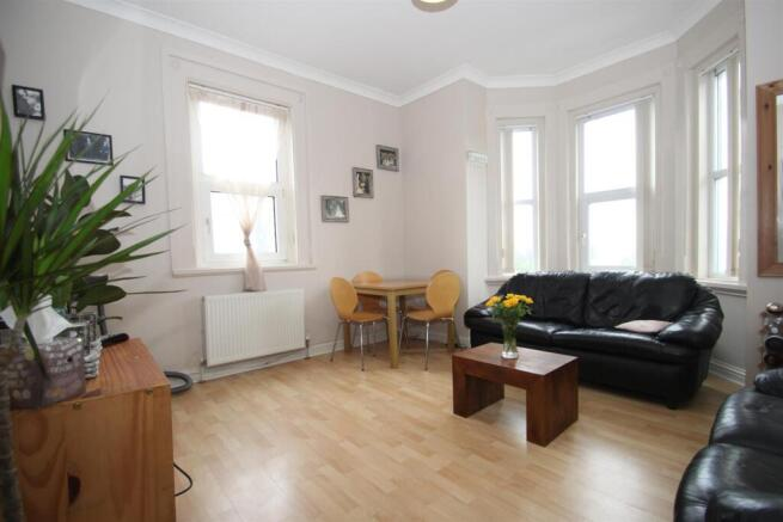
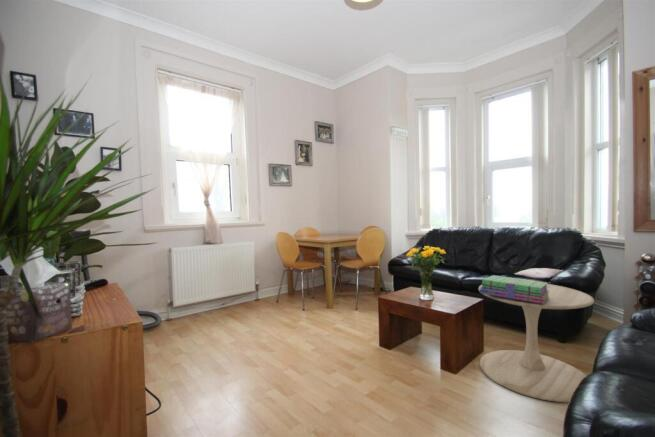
+ stack of books (514, 288)
+ side table (531, 332)
